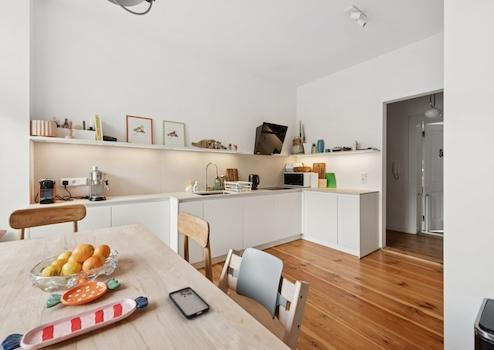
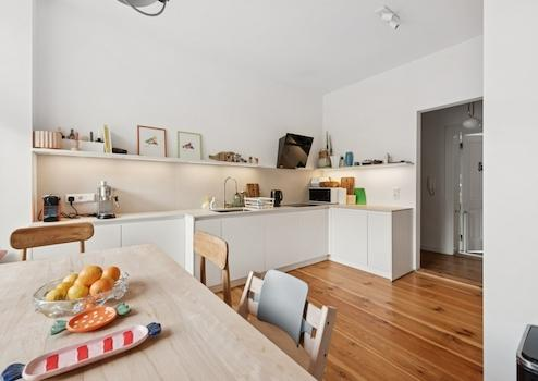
- smartphone (188, 300)
